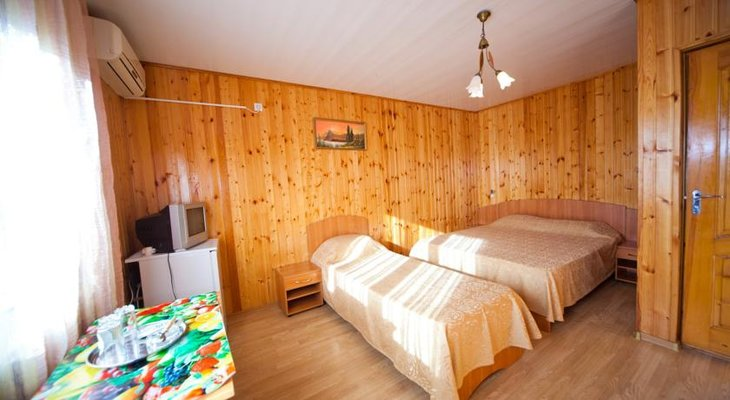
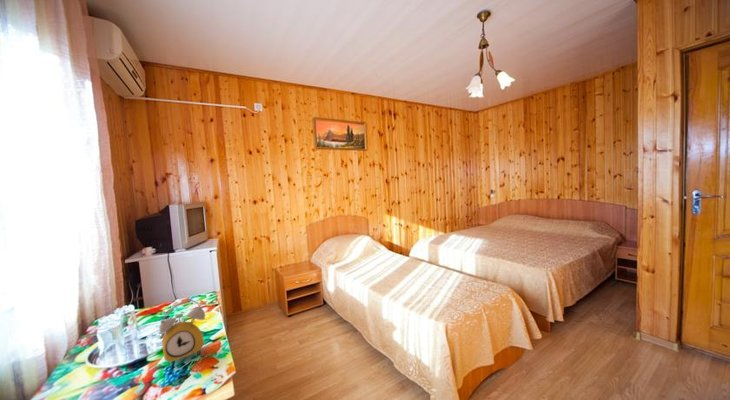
+ alarm clock (183, 326)
